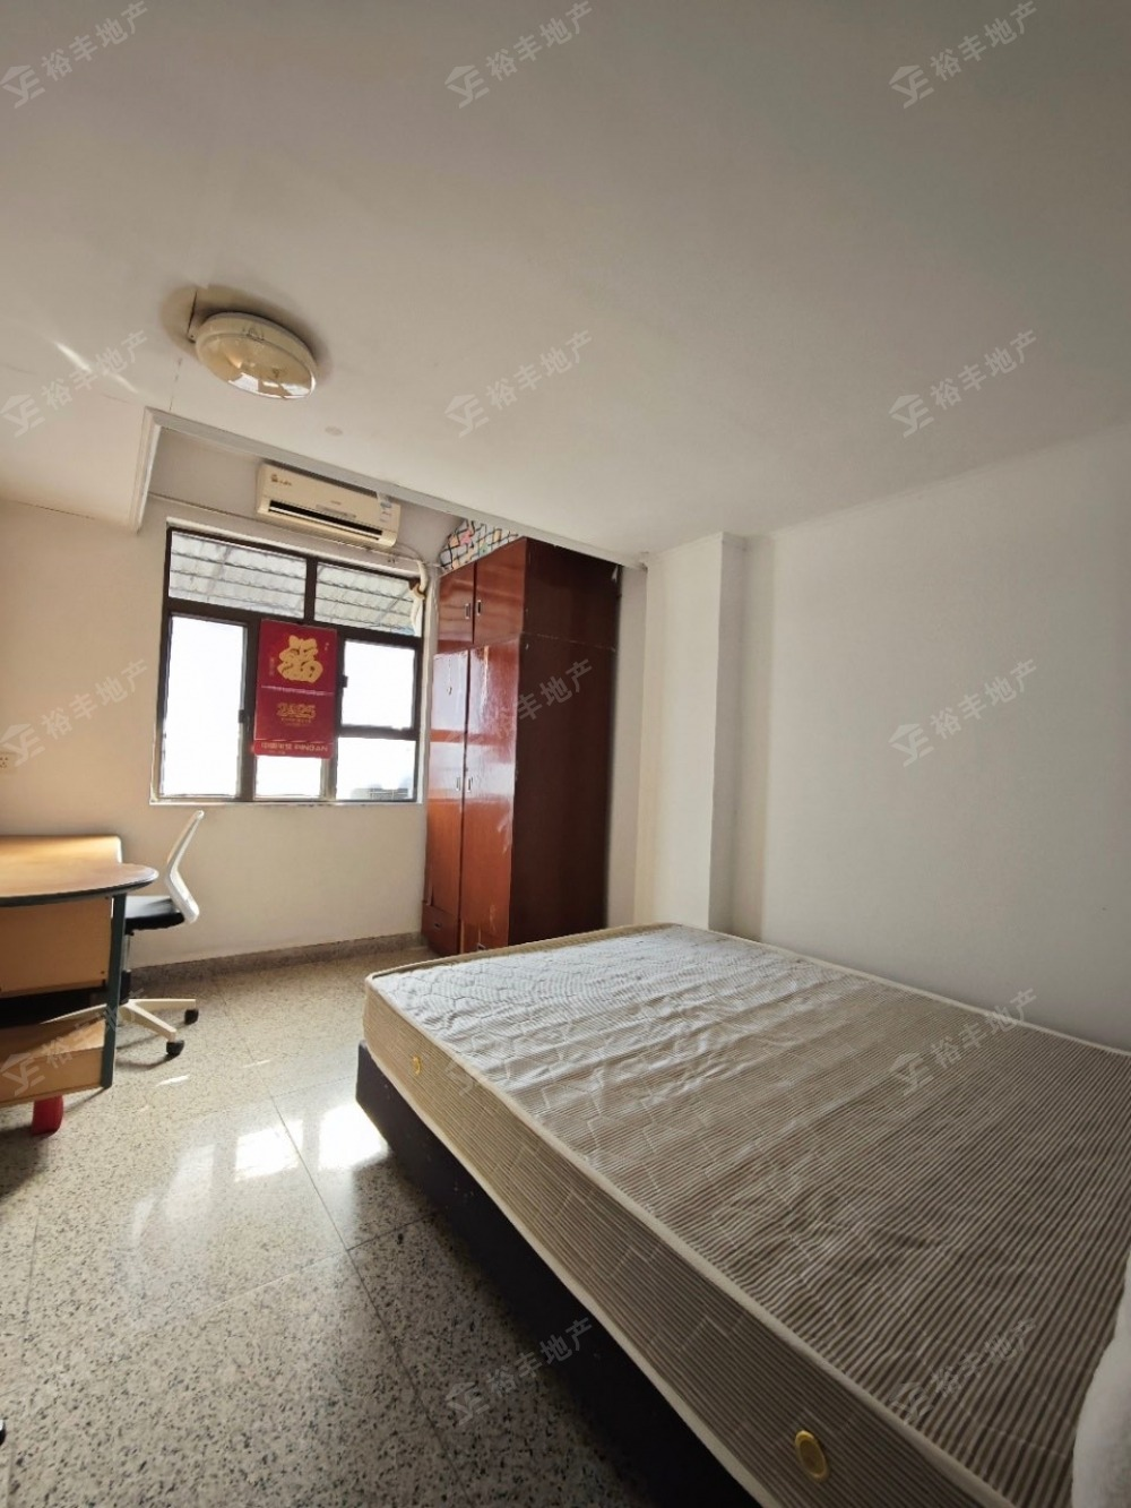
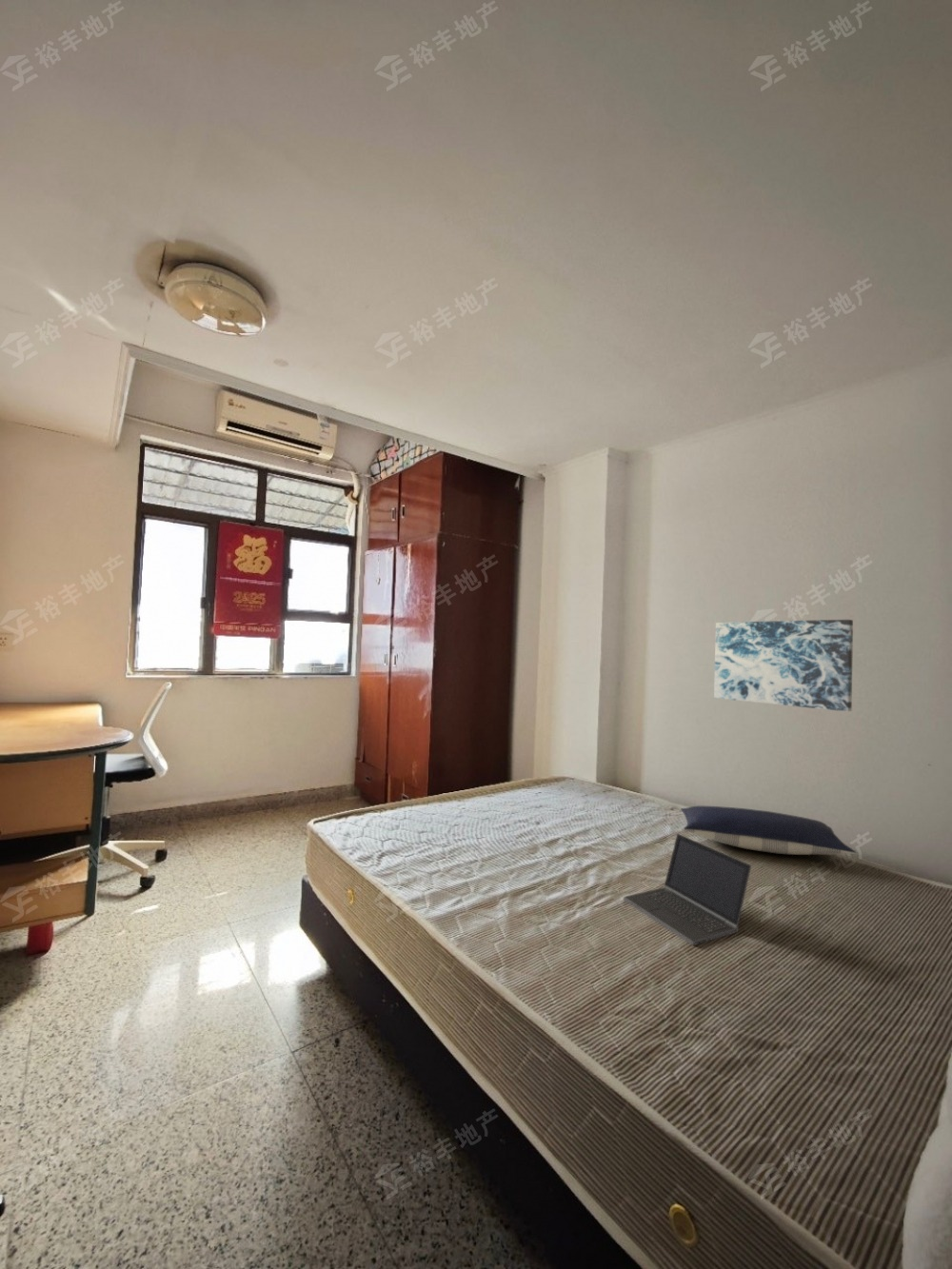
+ laptop computer (684, 883)
+ wall art (777, 663)
+ pillow (758, 828)
